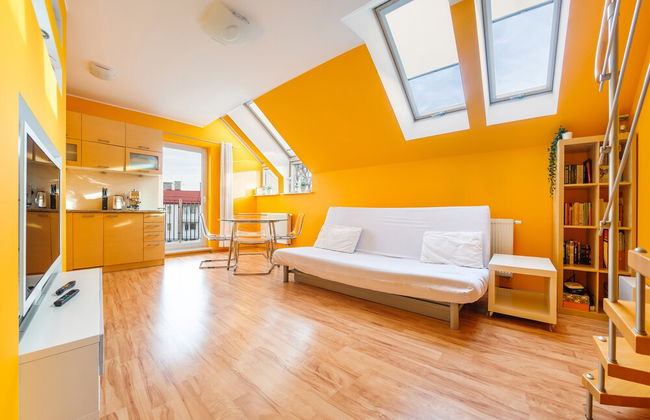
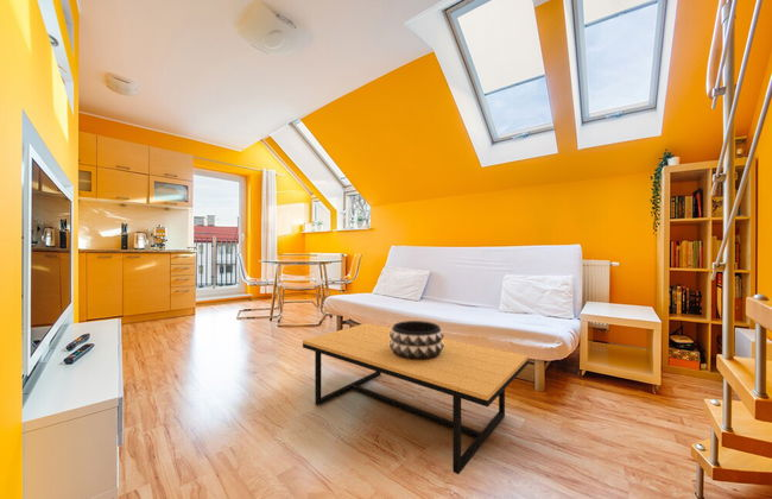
+ coffee table (406, 378)
+ decorative bowl (416, 339)
